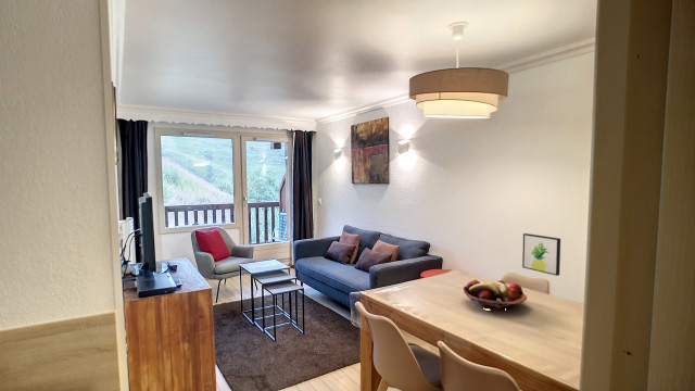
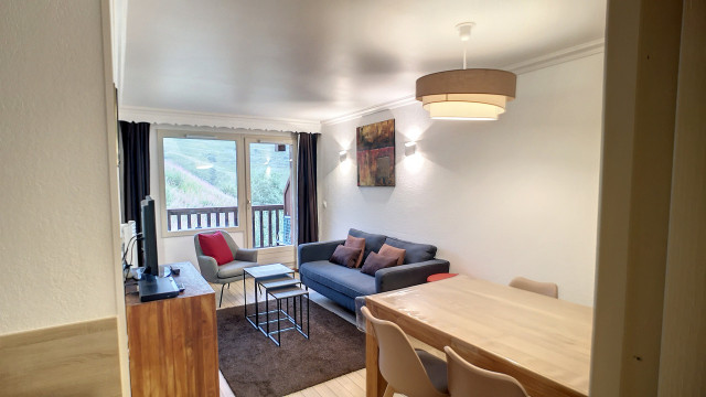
- fruit basket (494, 292)
- wall art (540, 253)
